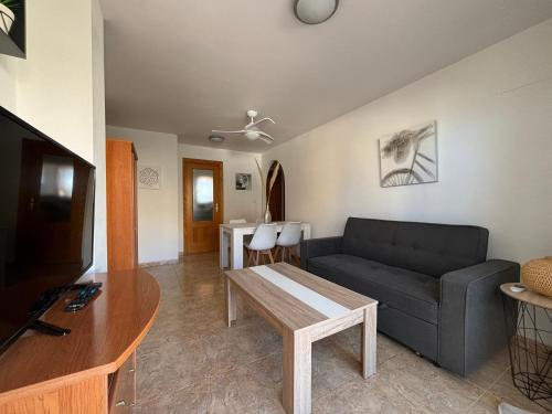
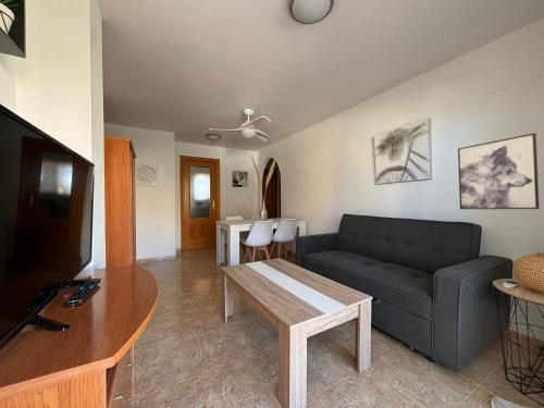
+ wall art (494, 175)
